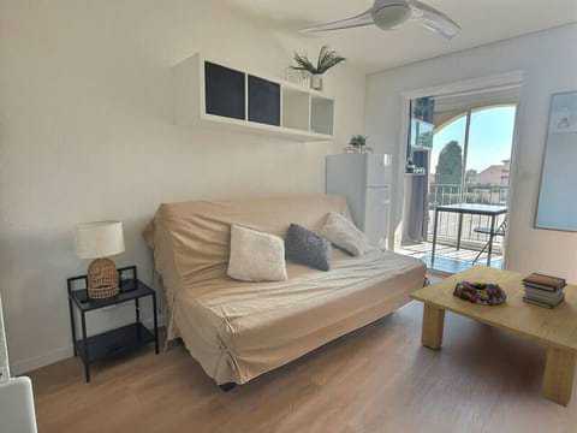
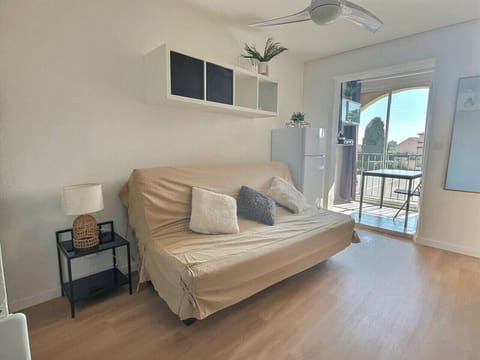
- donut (478, 289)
- book stack (543, 290)
- coffee table (512, 318)
